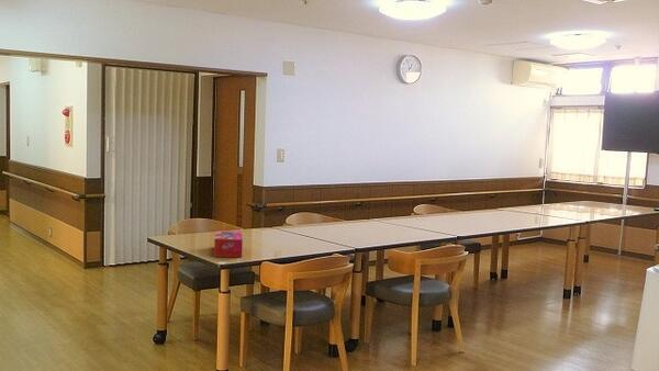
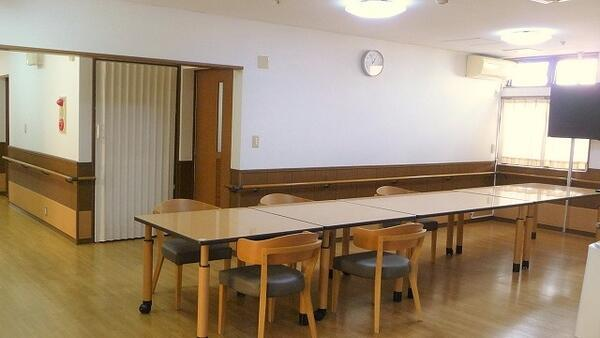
- tissue box (227, 243)
